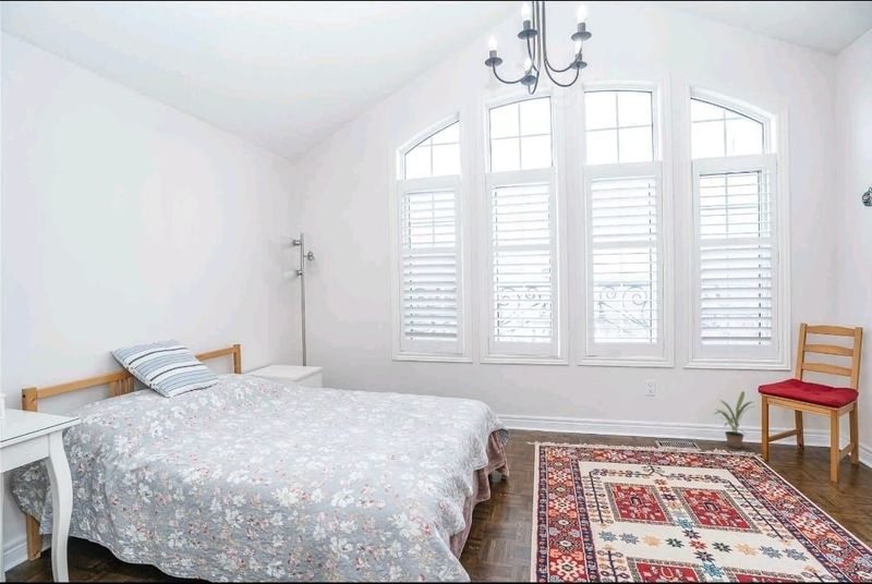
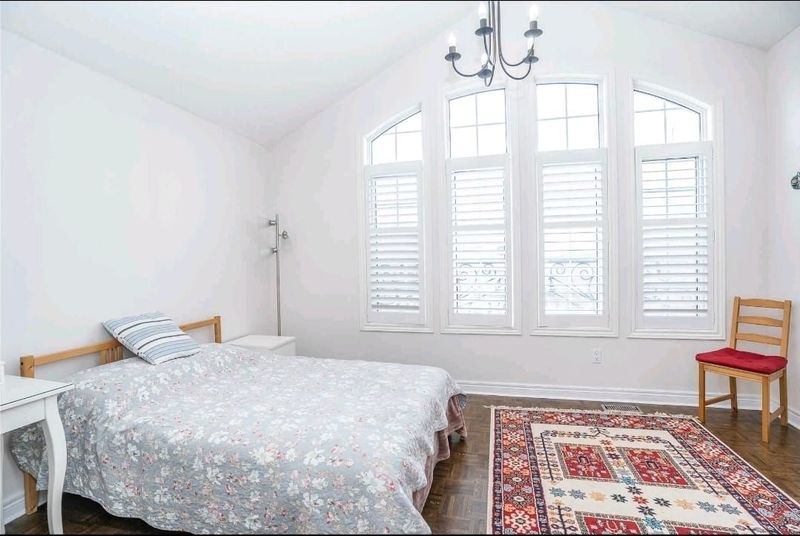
- potted plant (737, 422)
